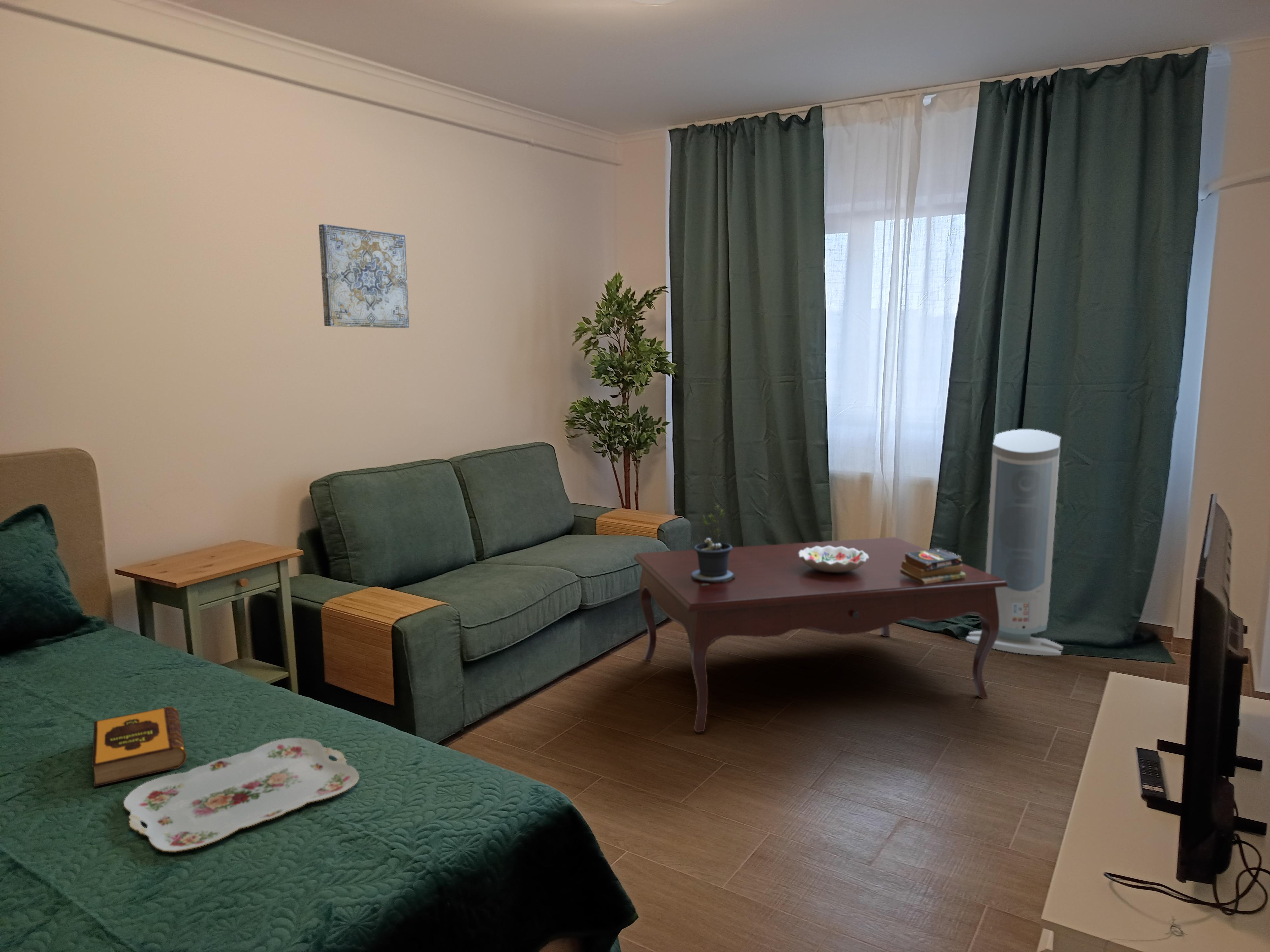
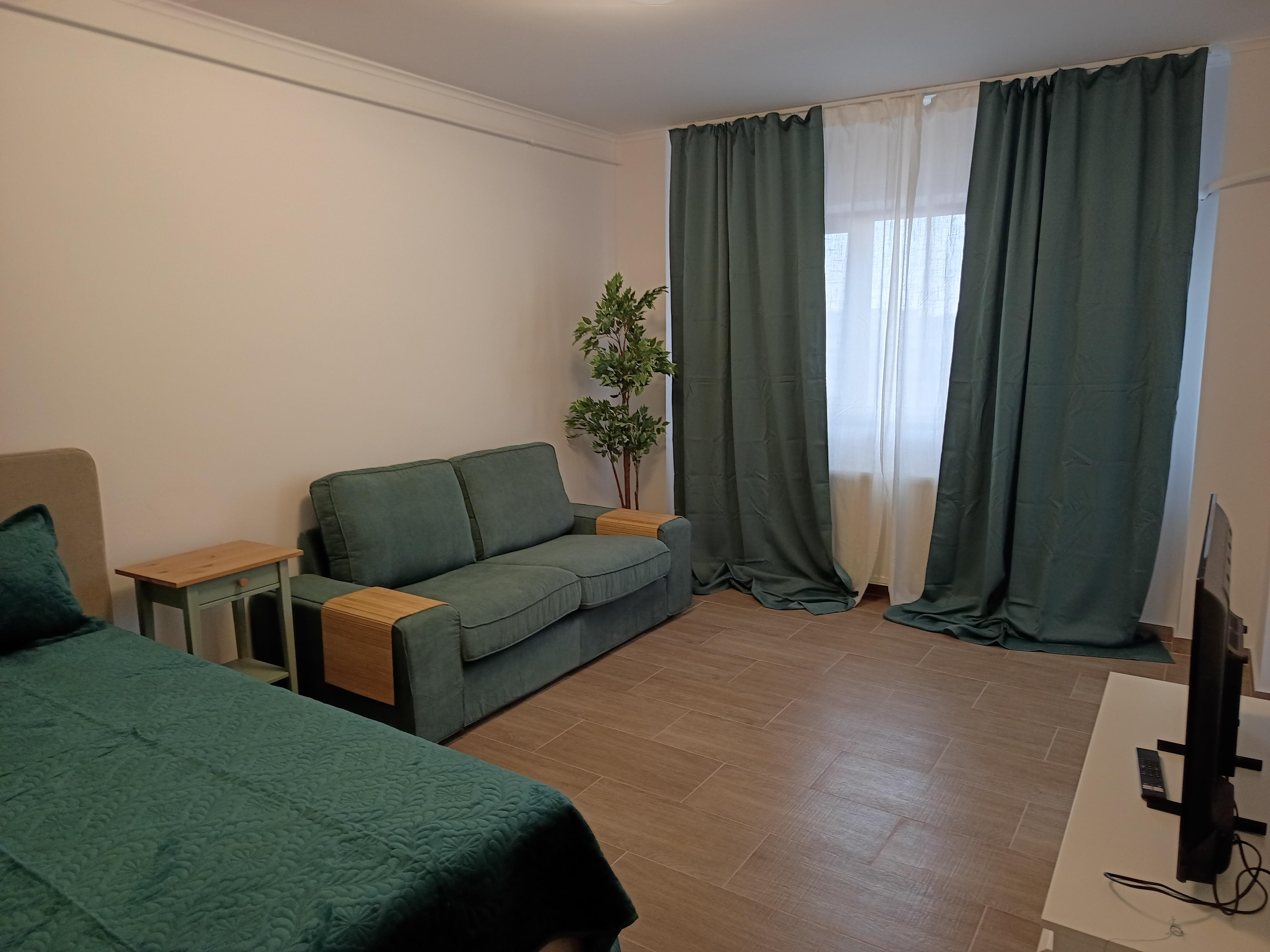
- decorative bowl (833, 561)
- hardback book (139, 743)
- air purifier (1020, 539)
- wall art (366, 279)
- potted plant (711, 540)
- serving tray (245, 790)
- coffee table (806, 622)
- books (932, 566)
